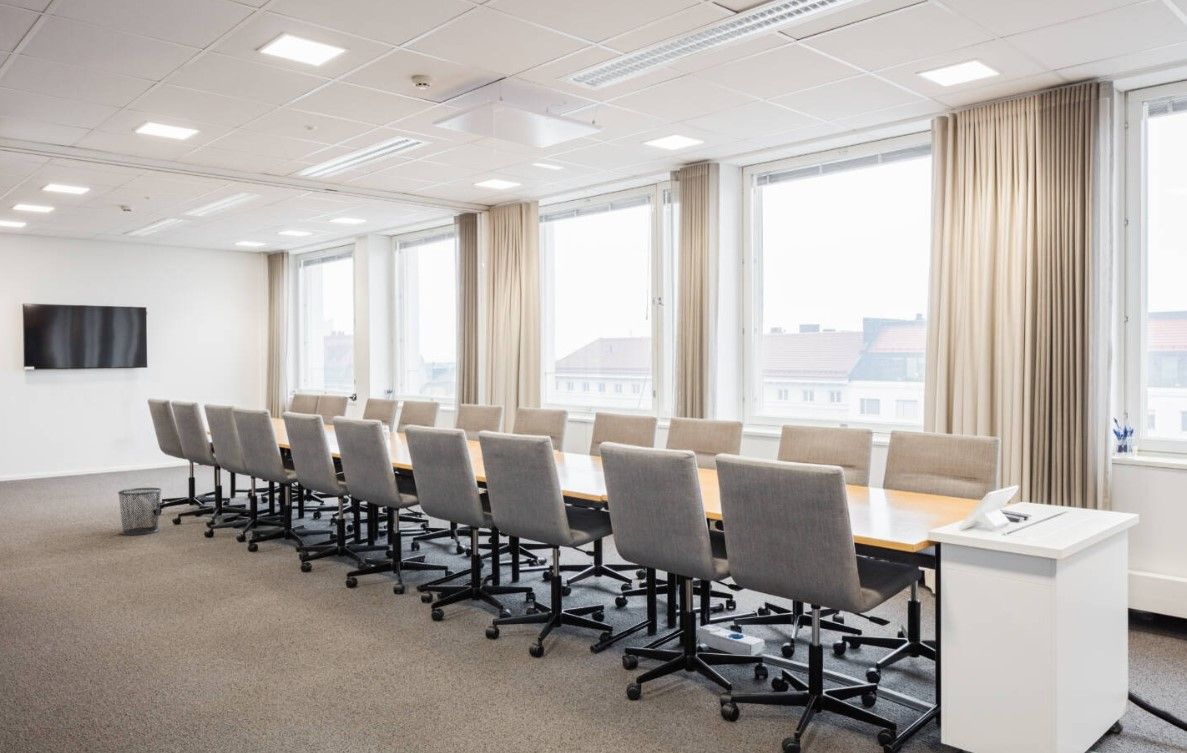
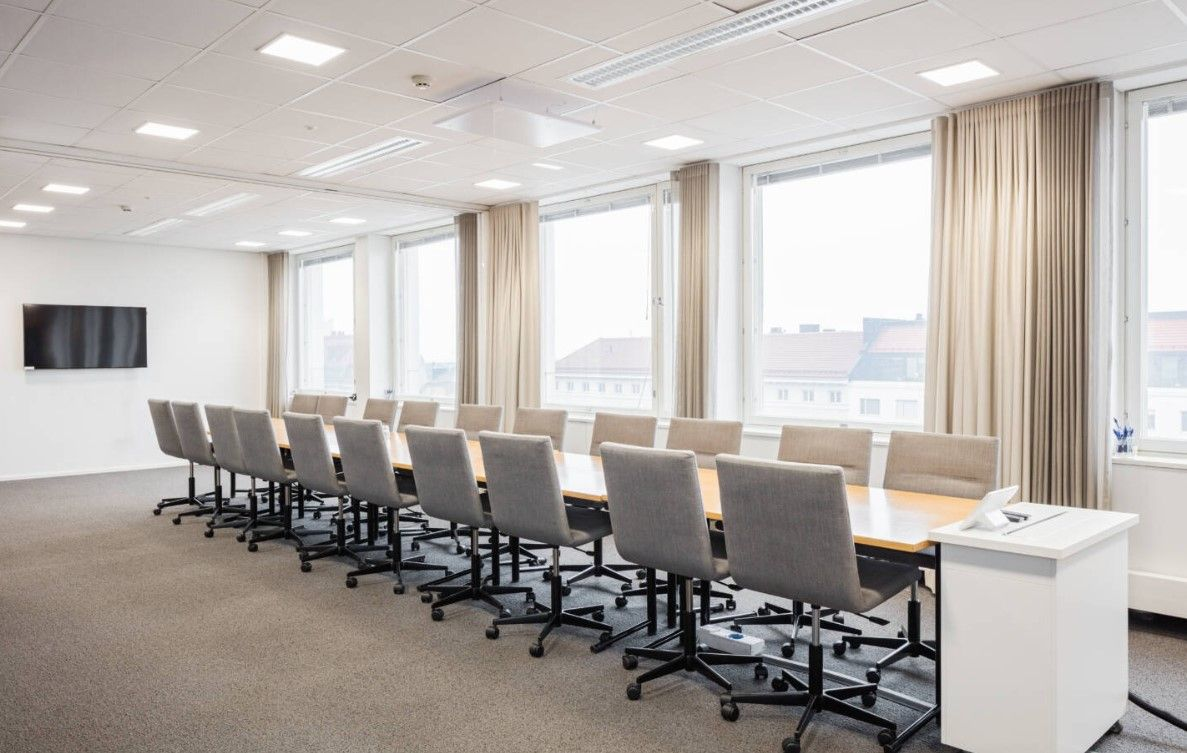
- waste bin (140, 511)
